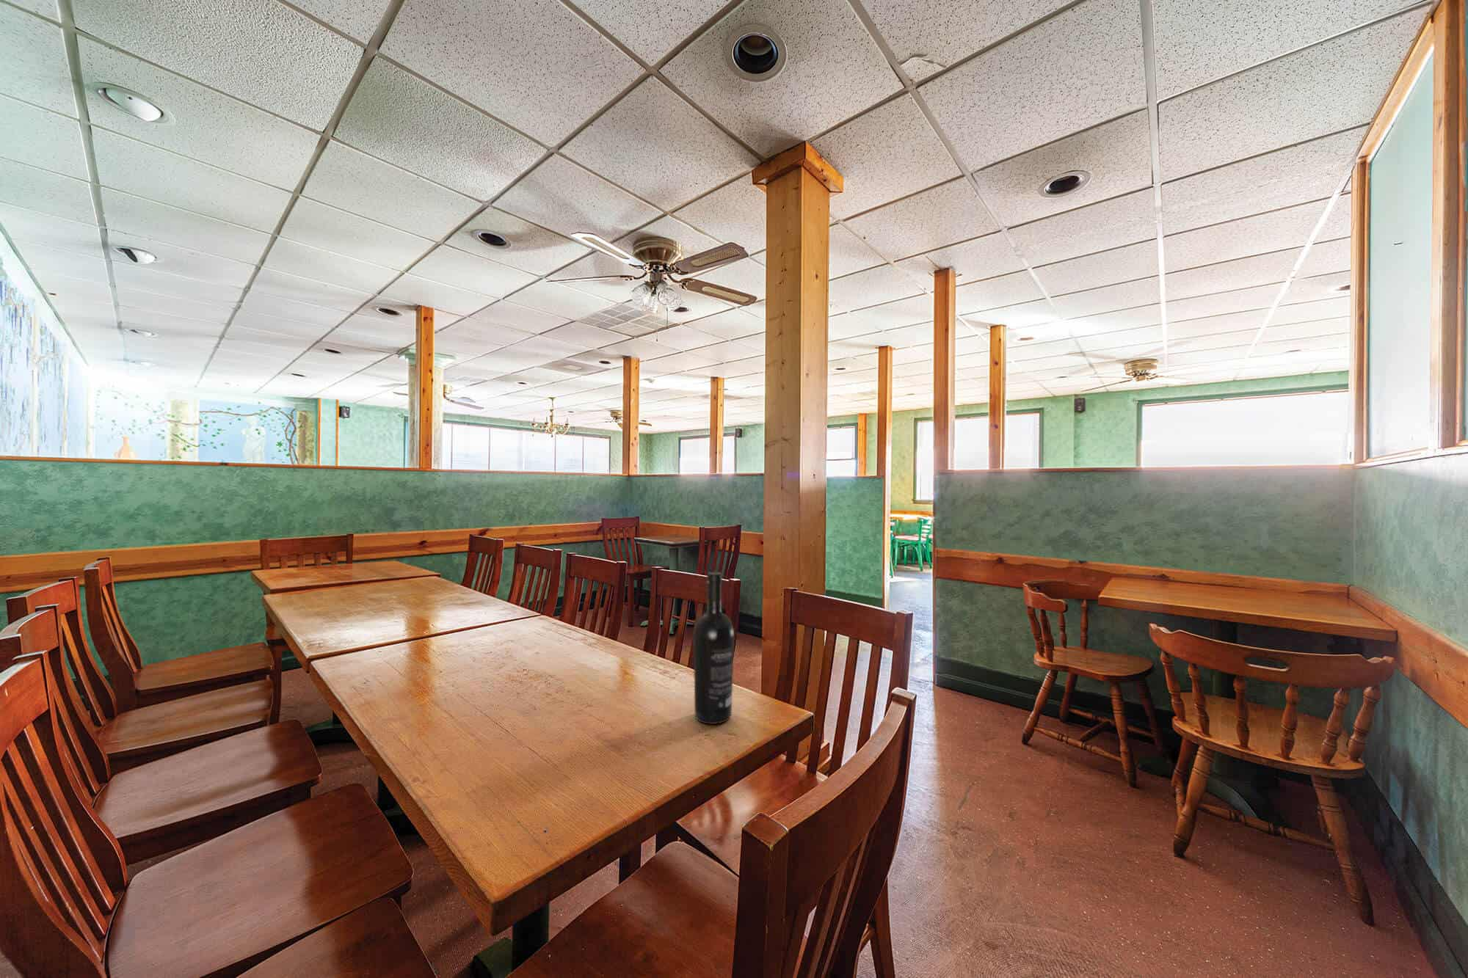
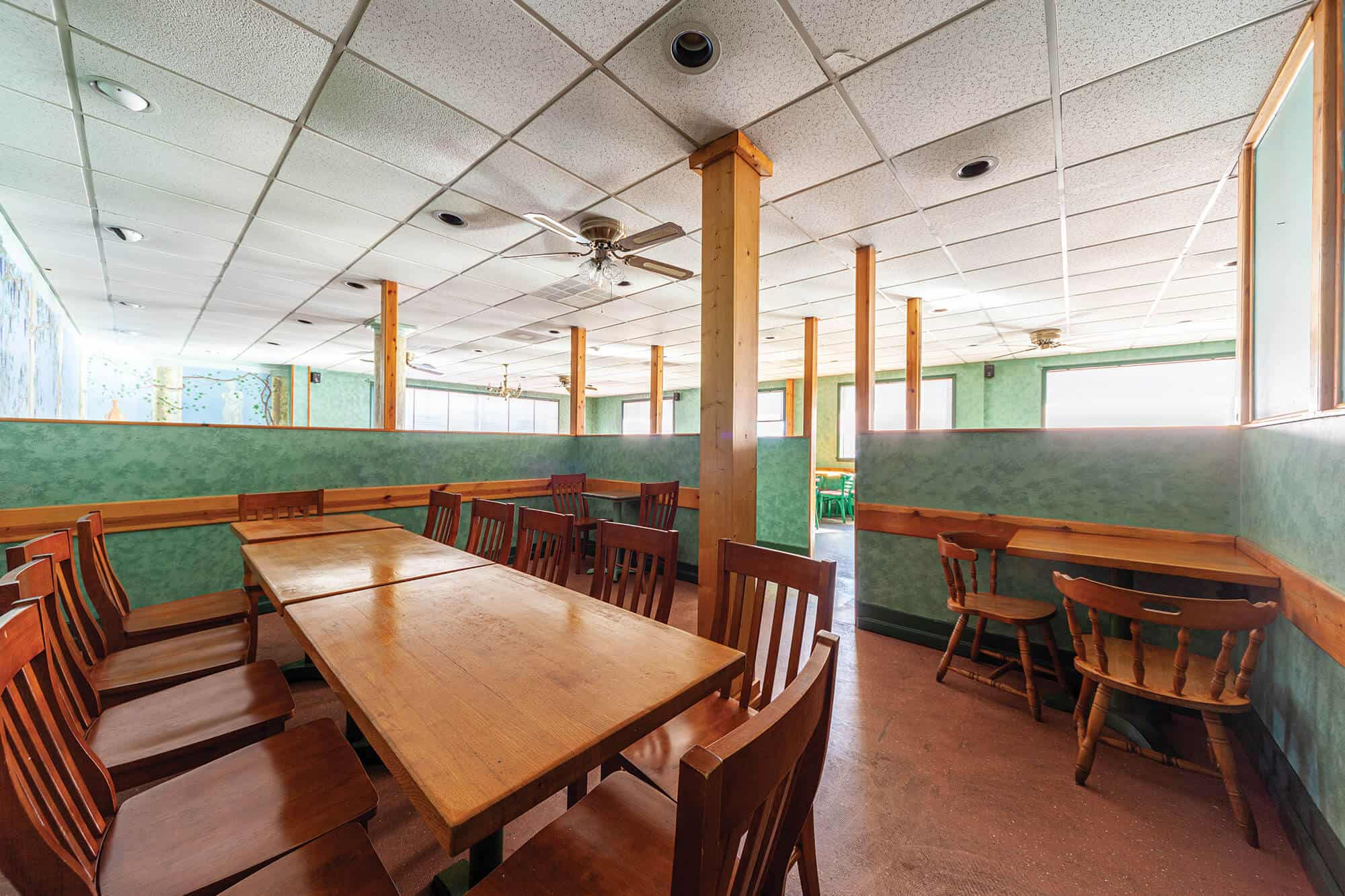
- wine bottle (714, 645)
